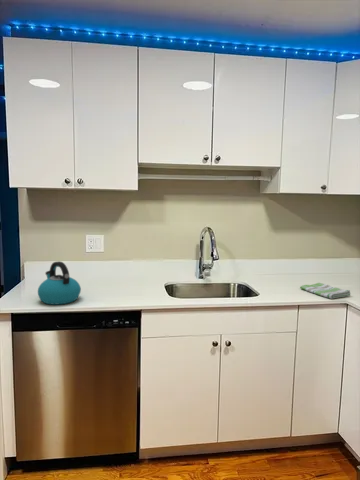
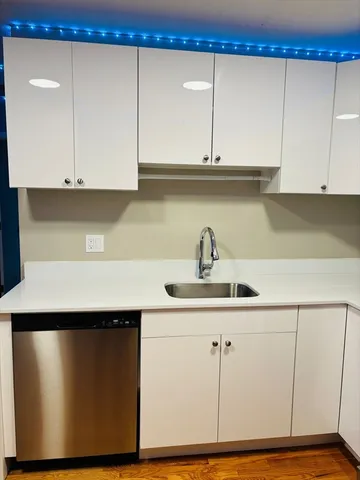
- dish towel (324, 289)
- kettle (58, 280)
